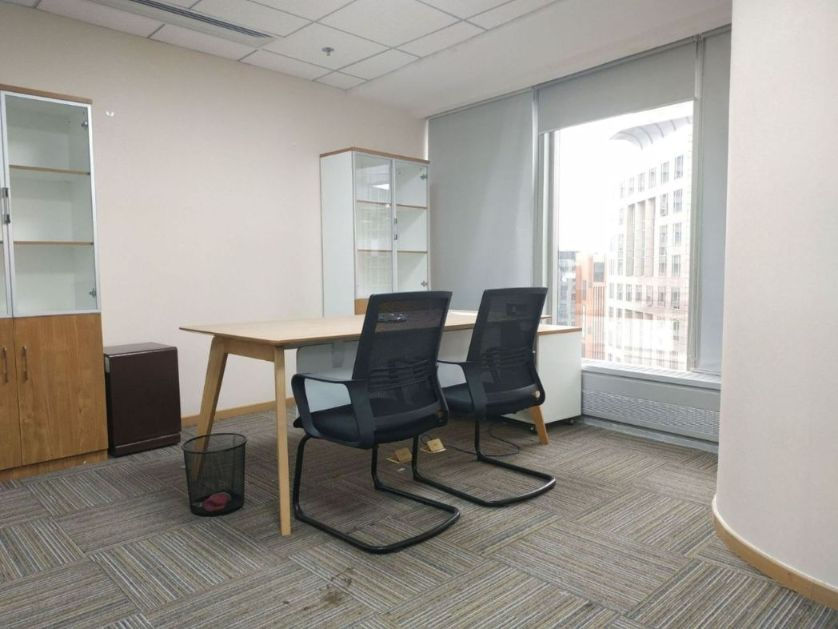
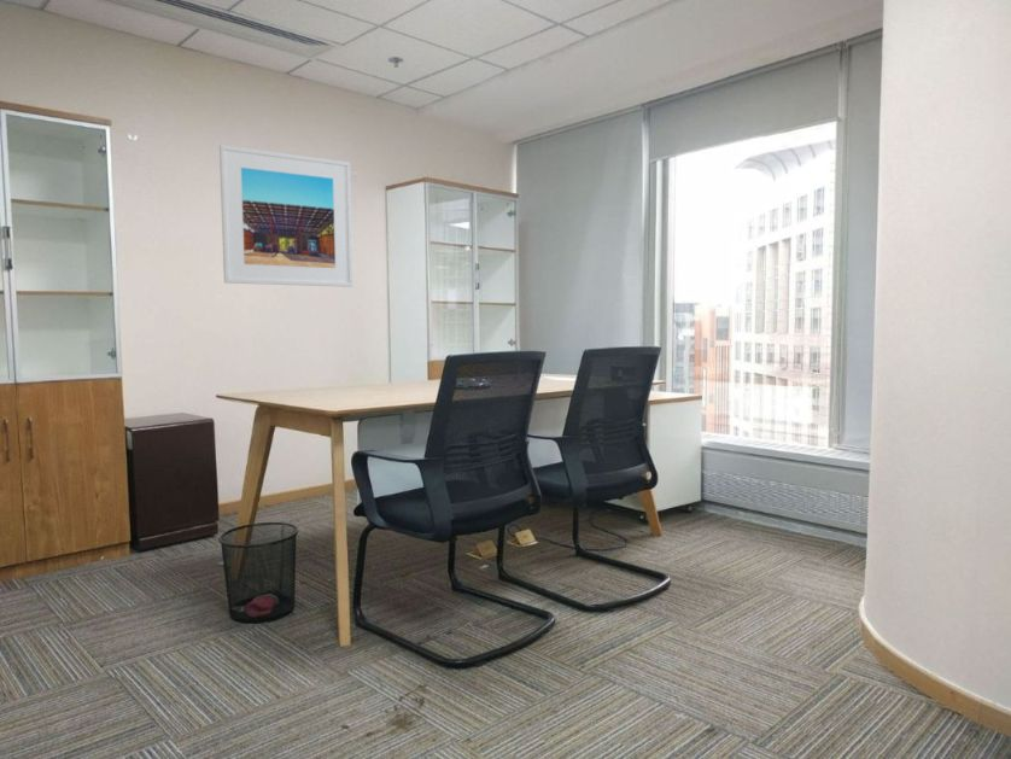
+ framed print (290, 220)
